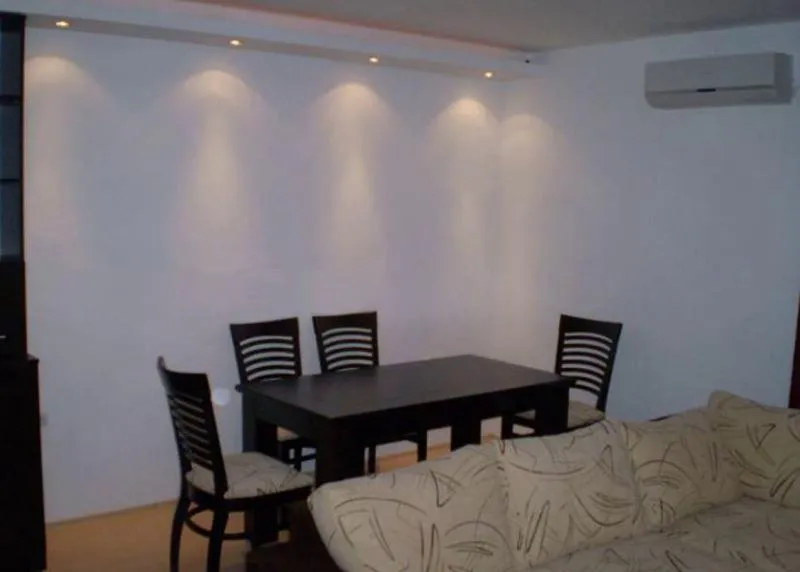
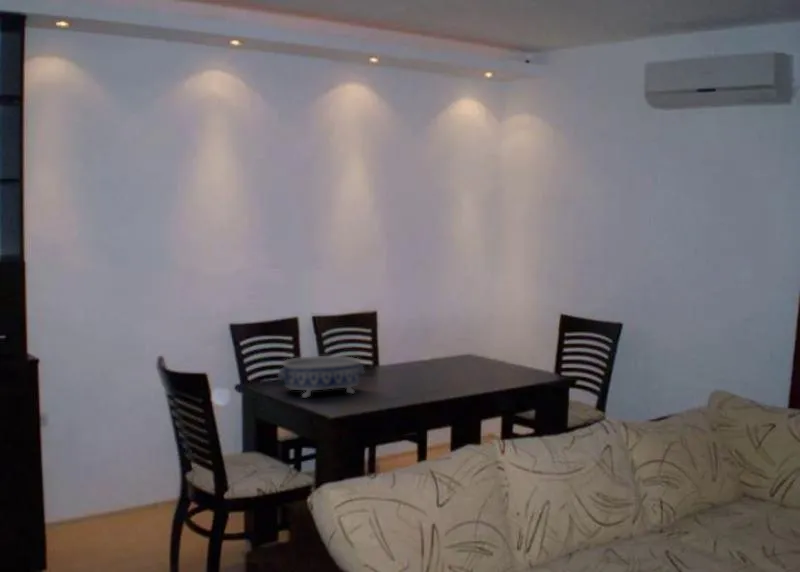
+ decorative bowl (322, 376)
